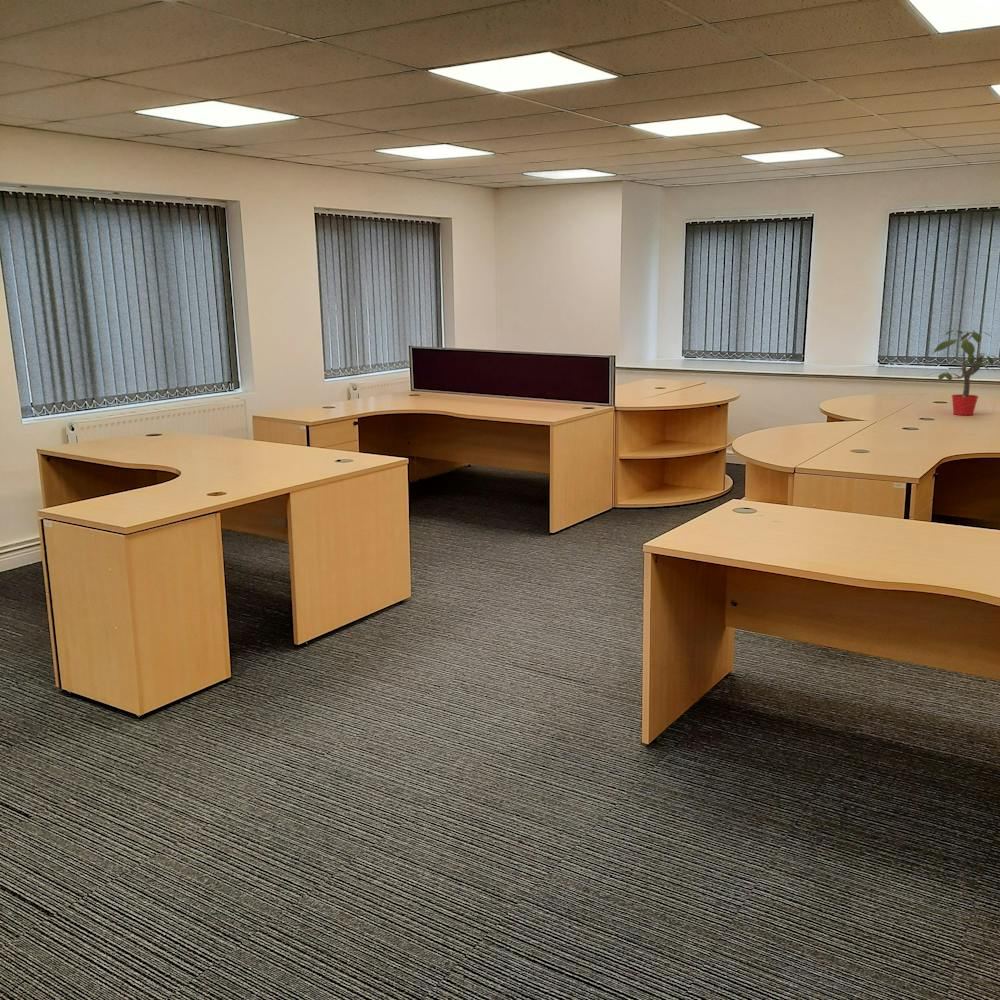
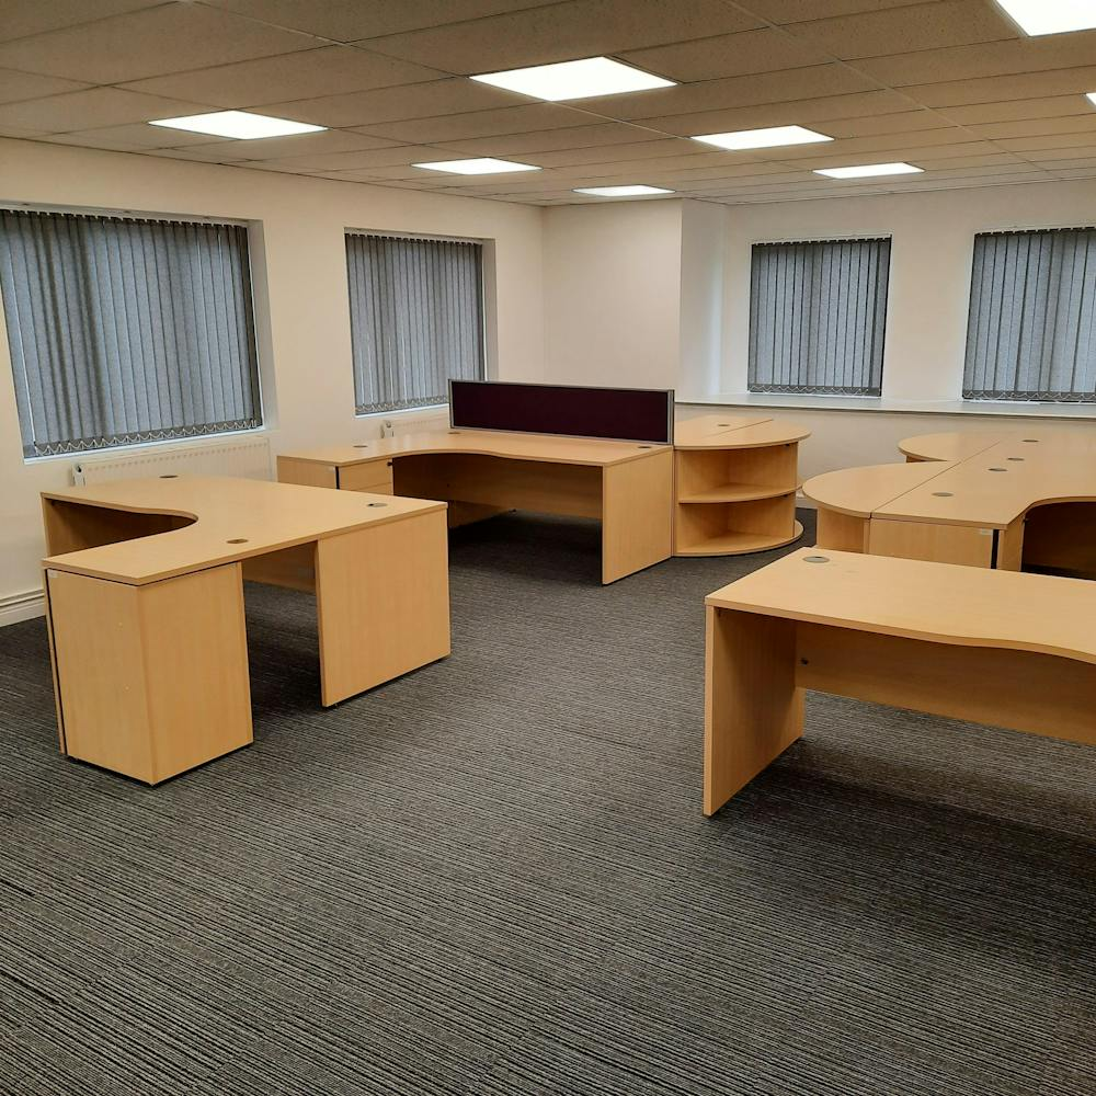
- potted plant (962, 372)
